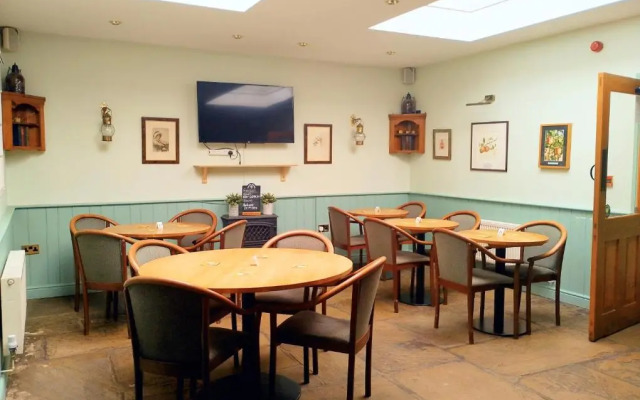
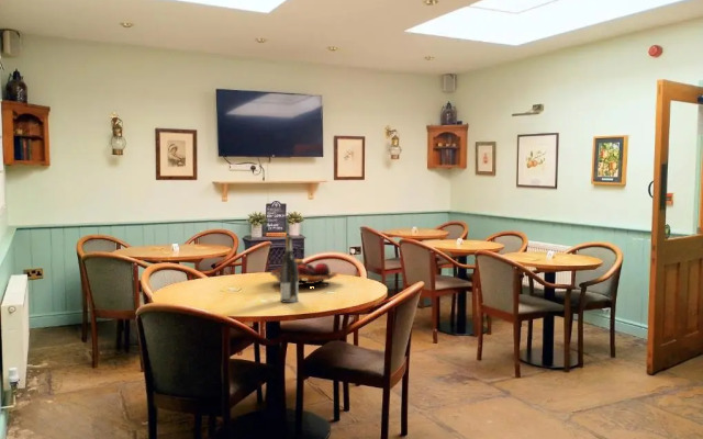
+ wine bottle (289, 268)
+ fruit basket (302, 271)
